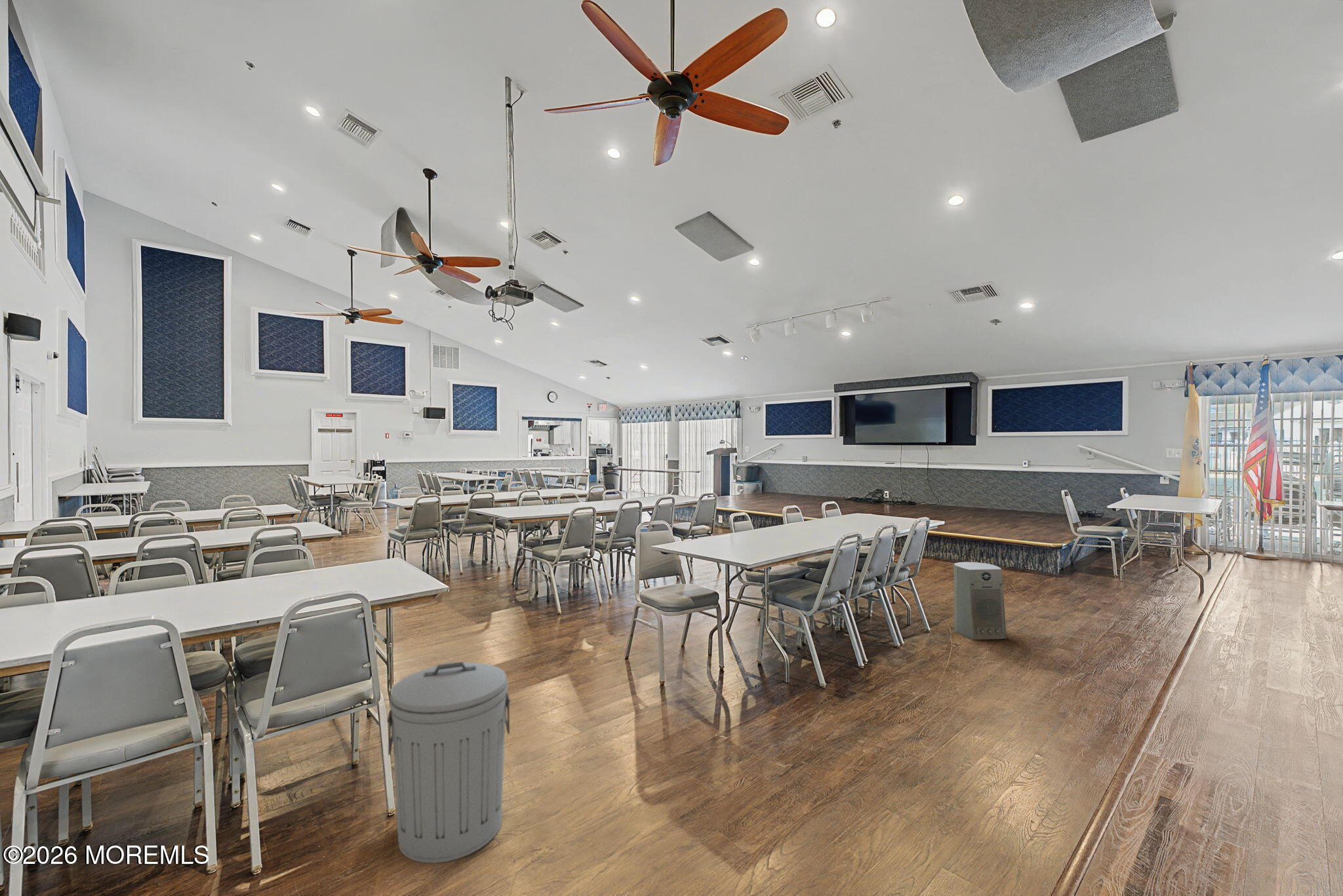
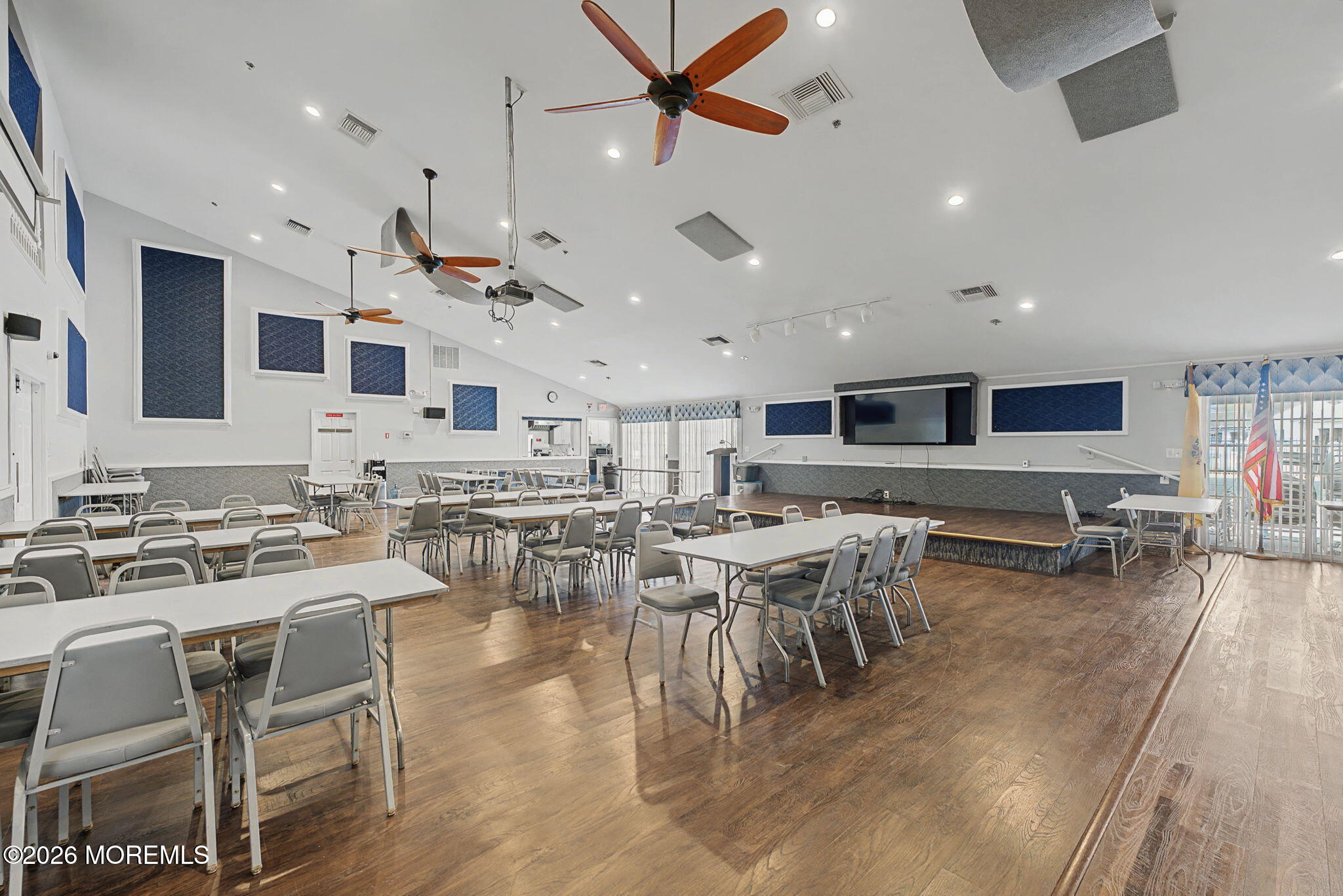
- trash can (451, 747)
- fan (976, 598)
